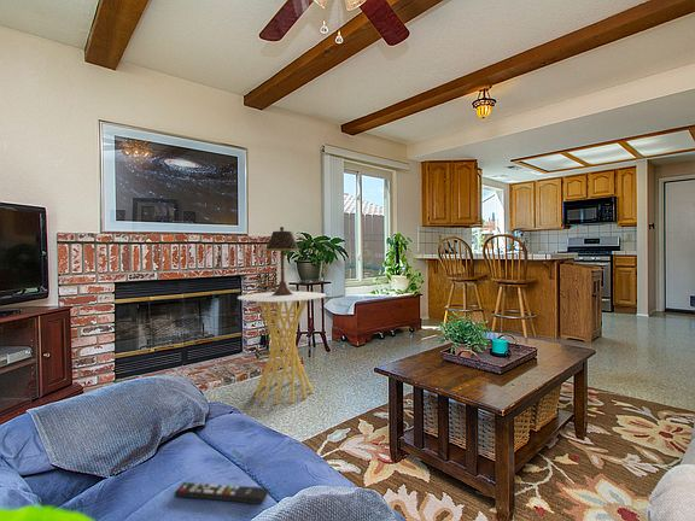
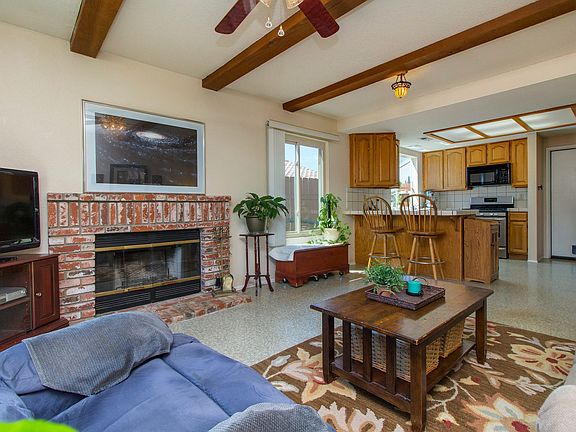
- side table (282, 344)
- table lamp (282, 260)
- remote control (221, 492)
